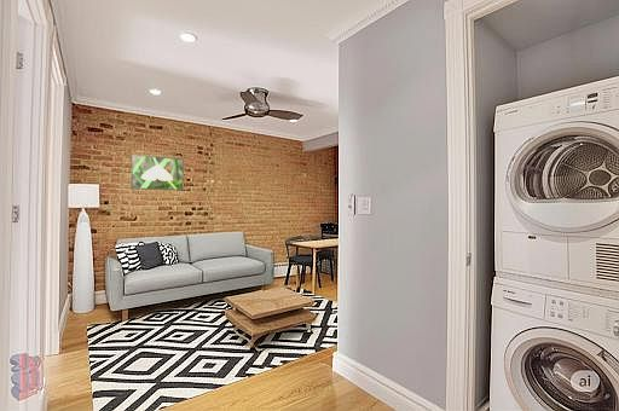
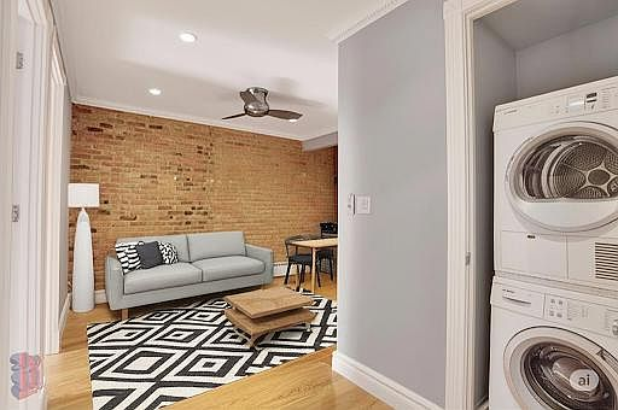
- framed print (157, 173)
